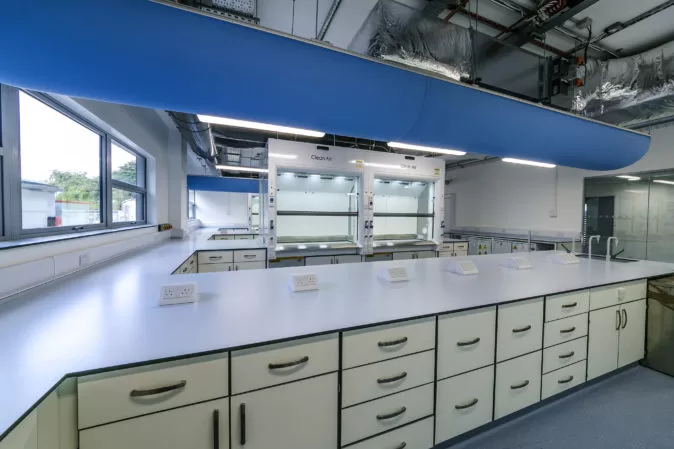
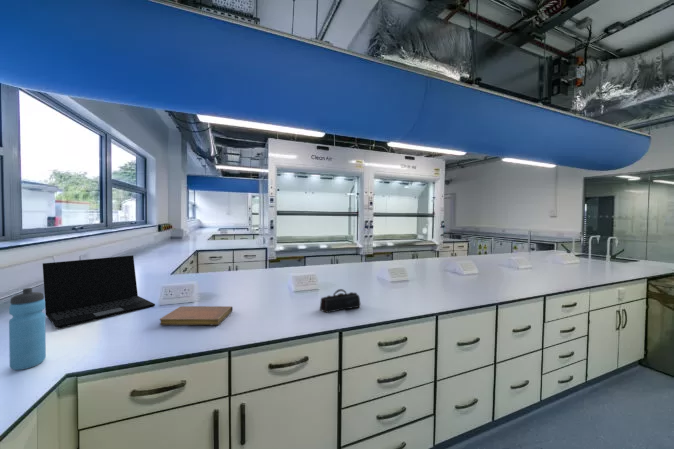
+ water bottle (28, 326)
+ pencil case (340, 298)
+ notebook (198, 314)
+ laptop (101, 285)
